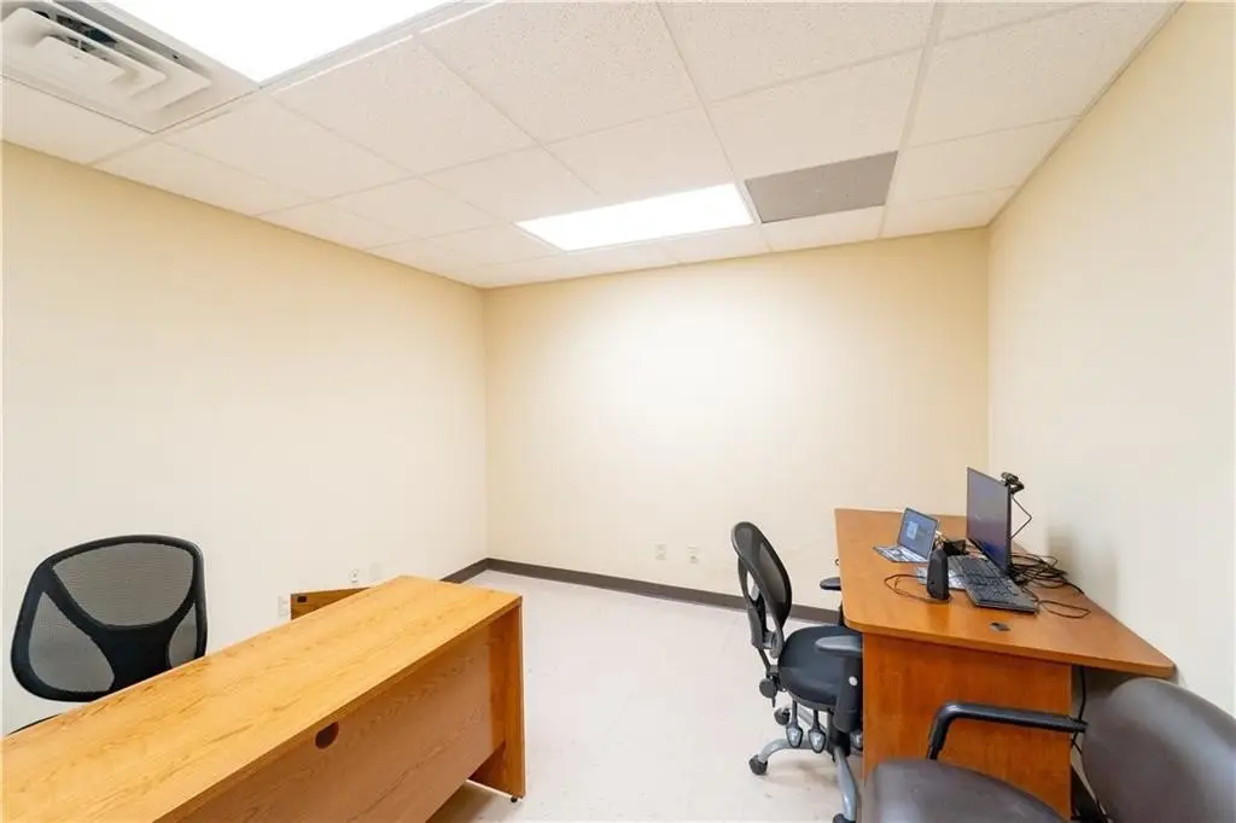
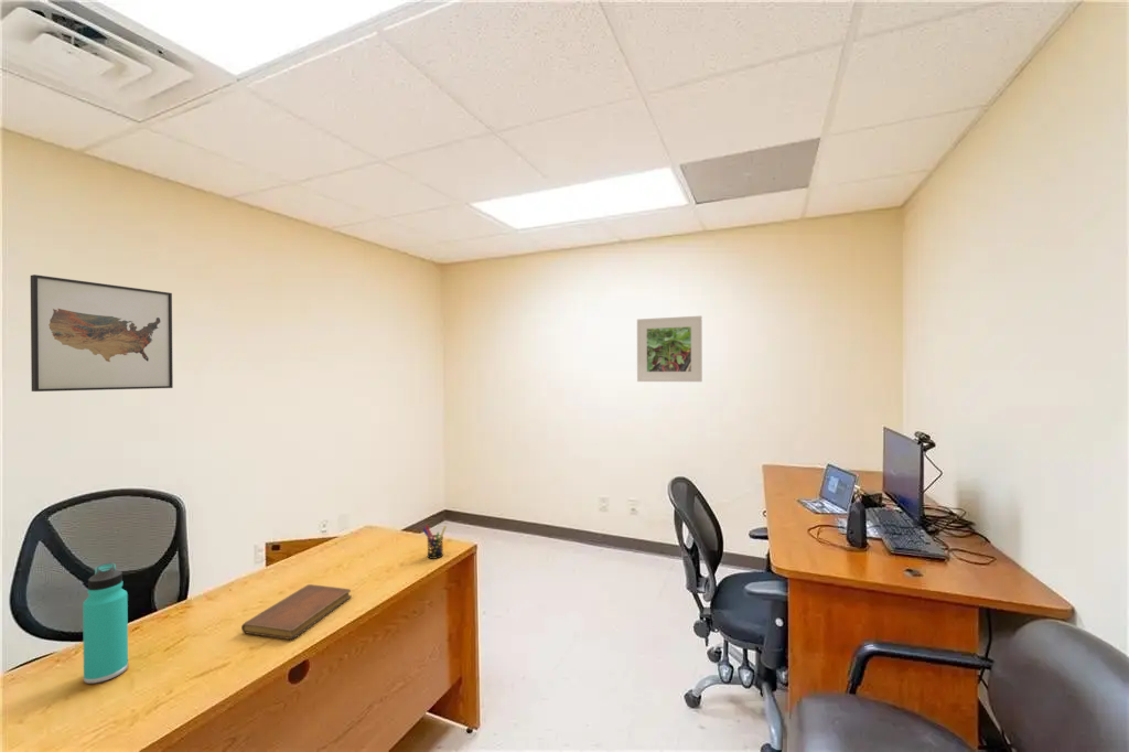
+ wall art (108, 336)
+ thermos bottle (106, 620)
+ pen holder (434, 540)
+ notebook (300, 609)
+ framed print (668, 350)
